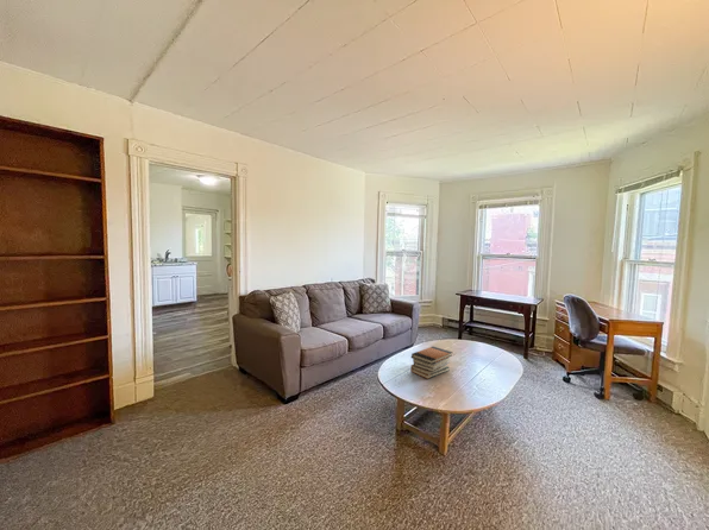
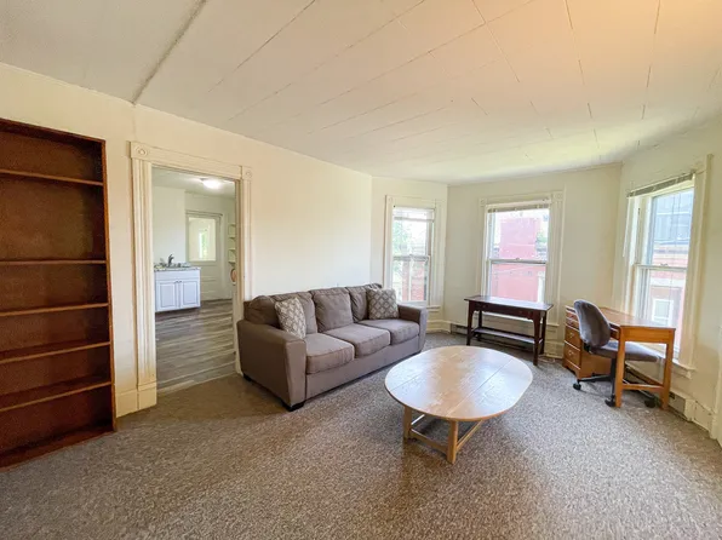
- book stack (431, 361)
